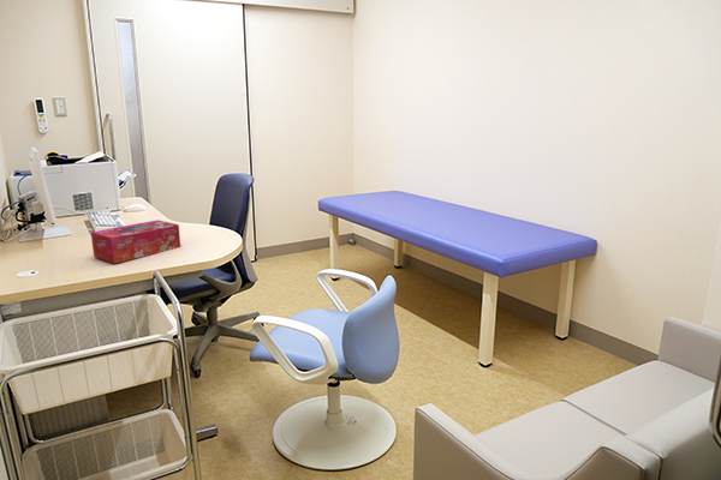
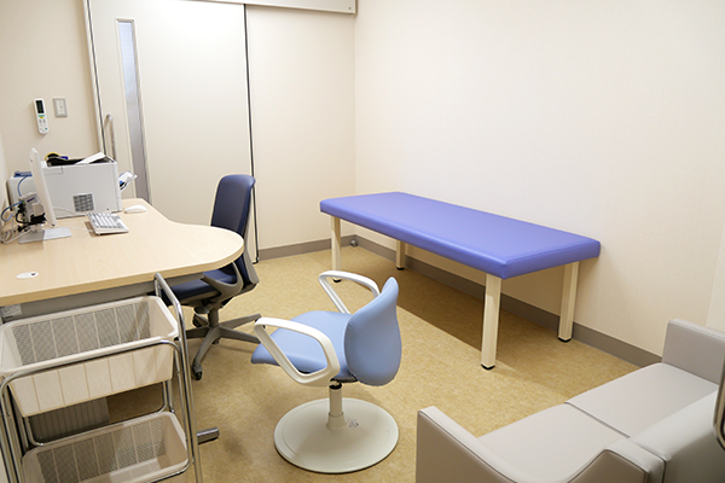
- tissue box (137, 240)
